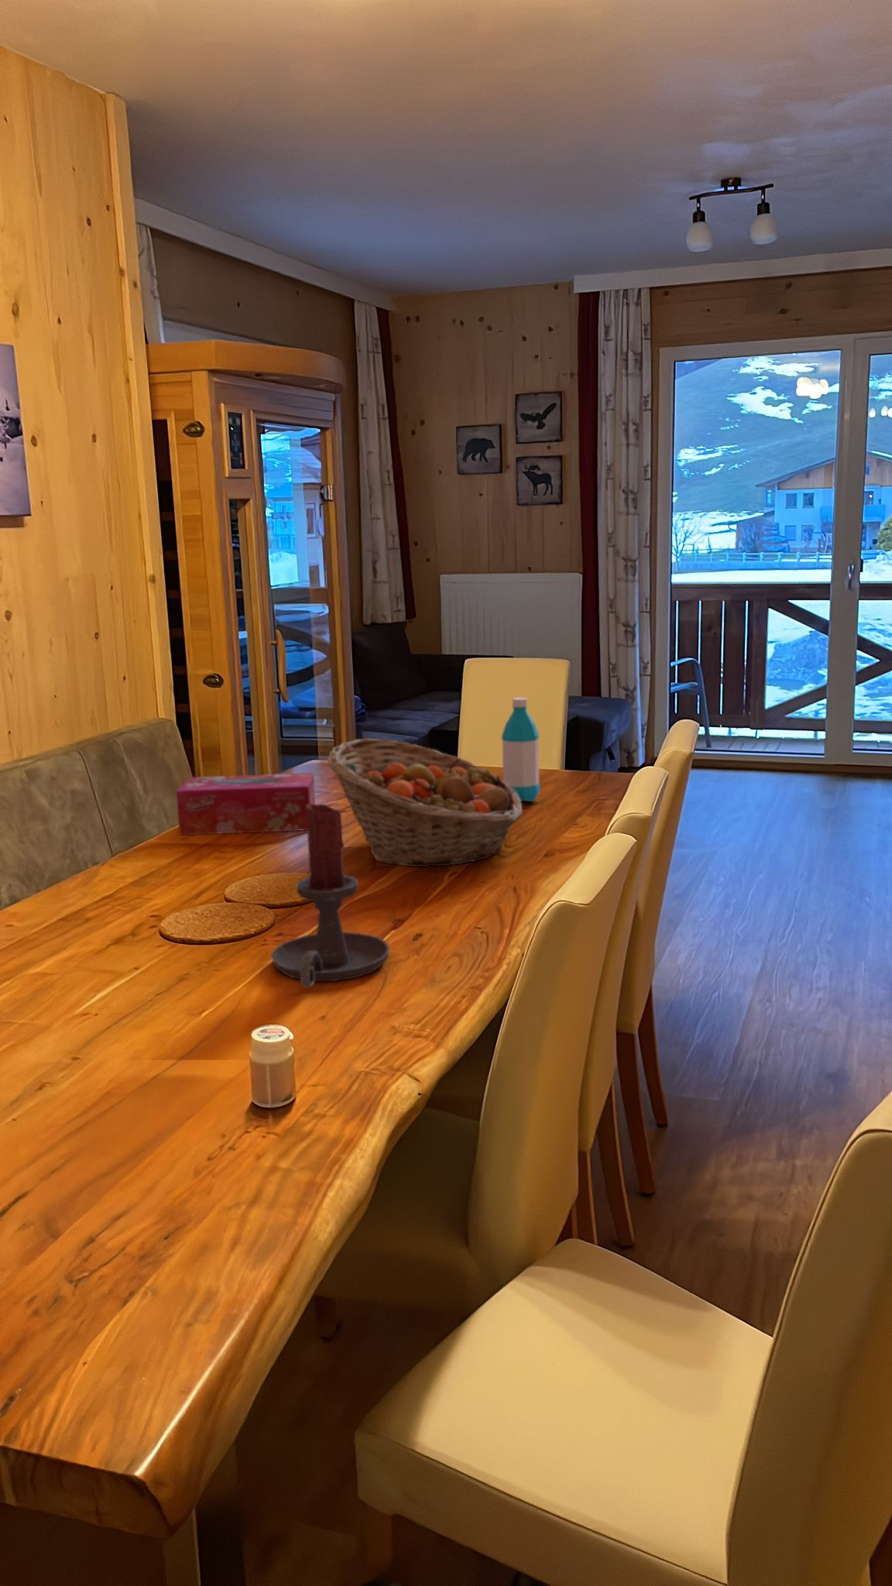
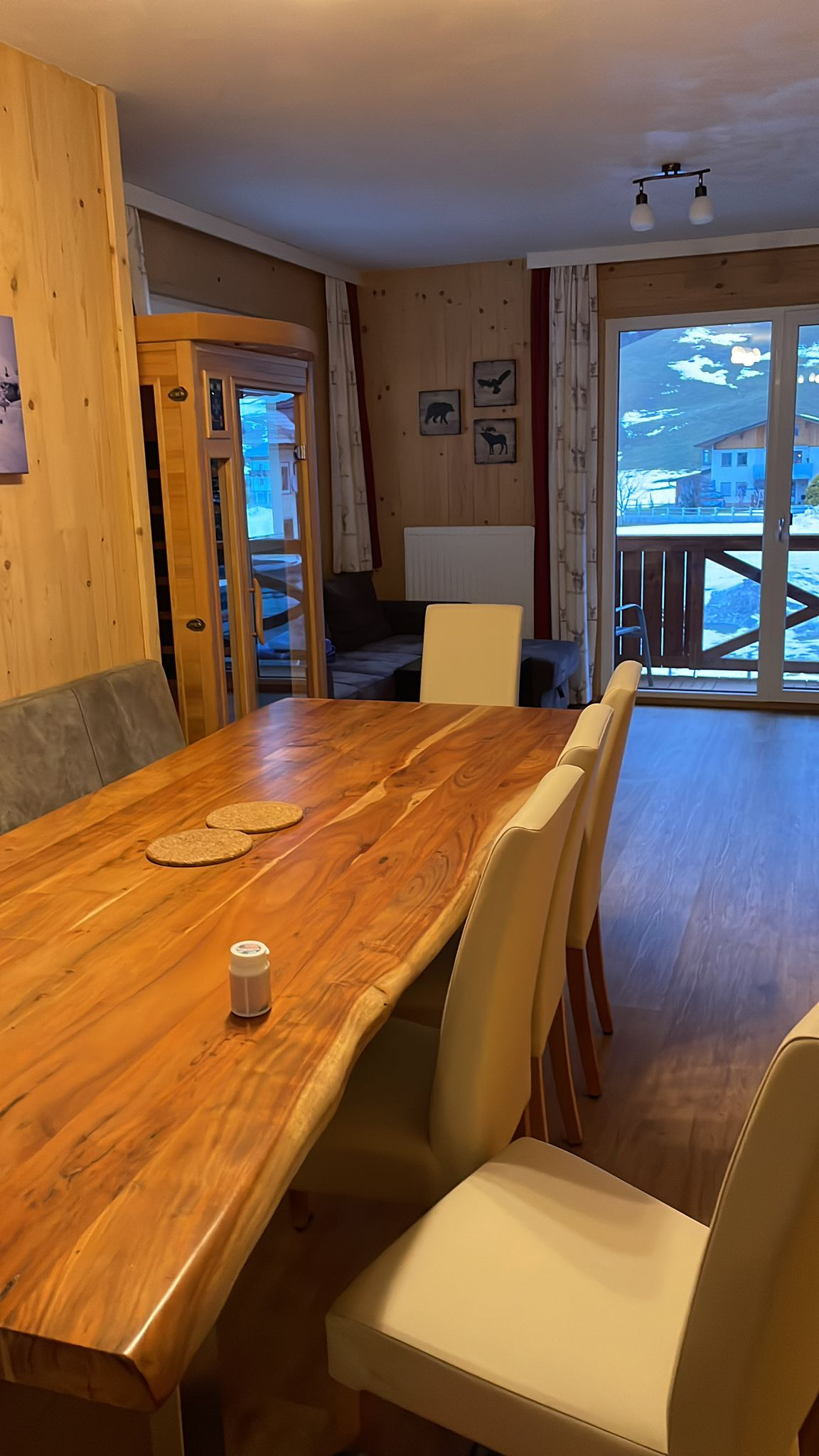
- candle holder (322, 890)
- tissue box (248, 803)
- fruit basket (427, 796)
- water bottle (521, 749)
